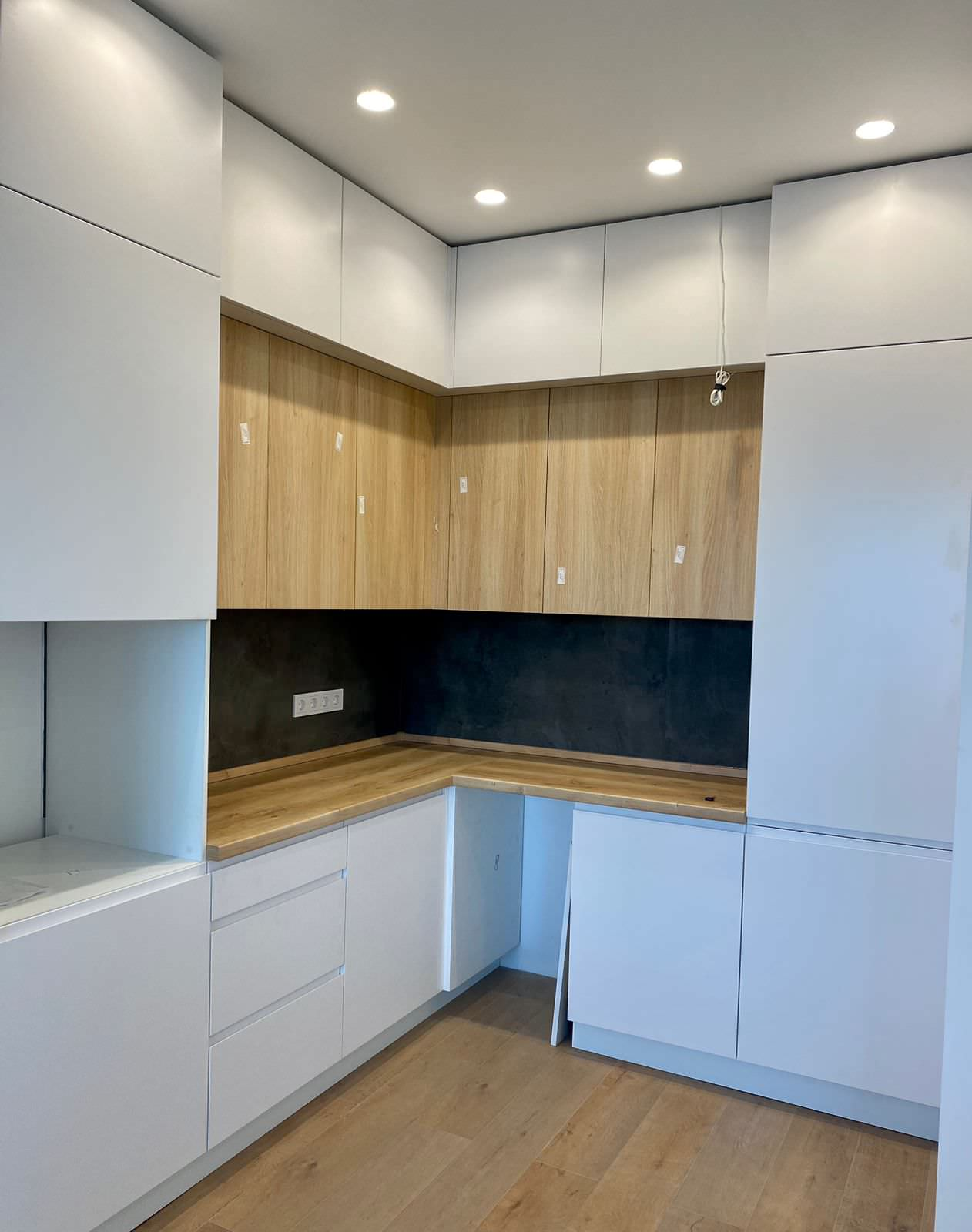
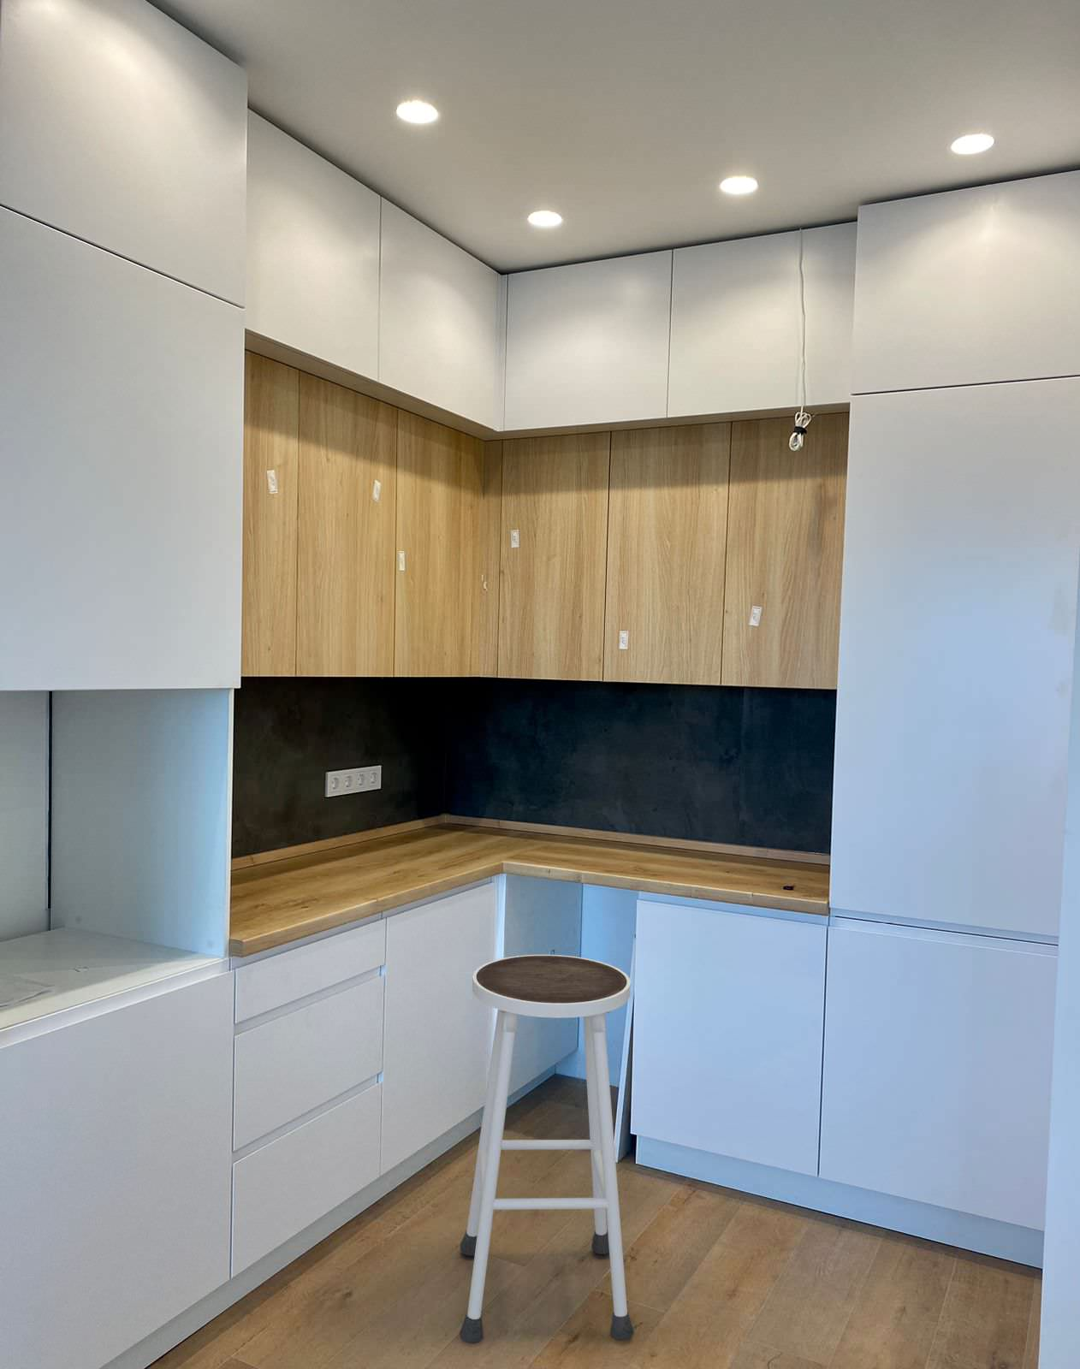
+ stool (546, 1140)
